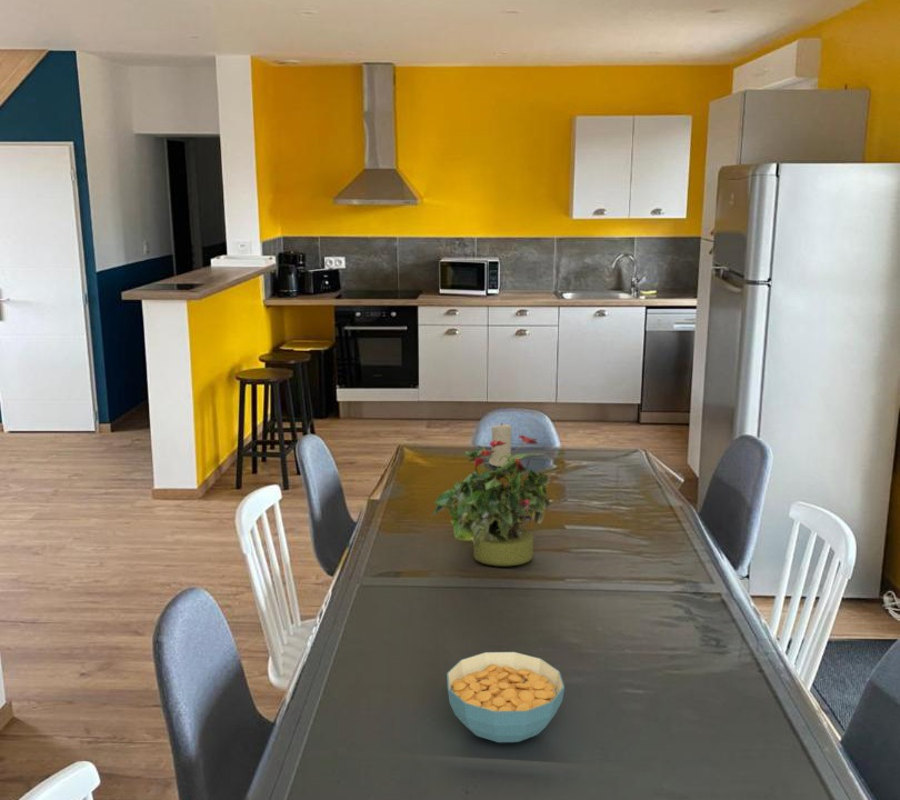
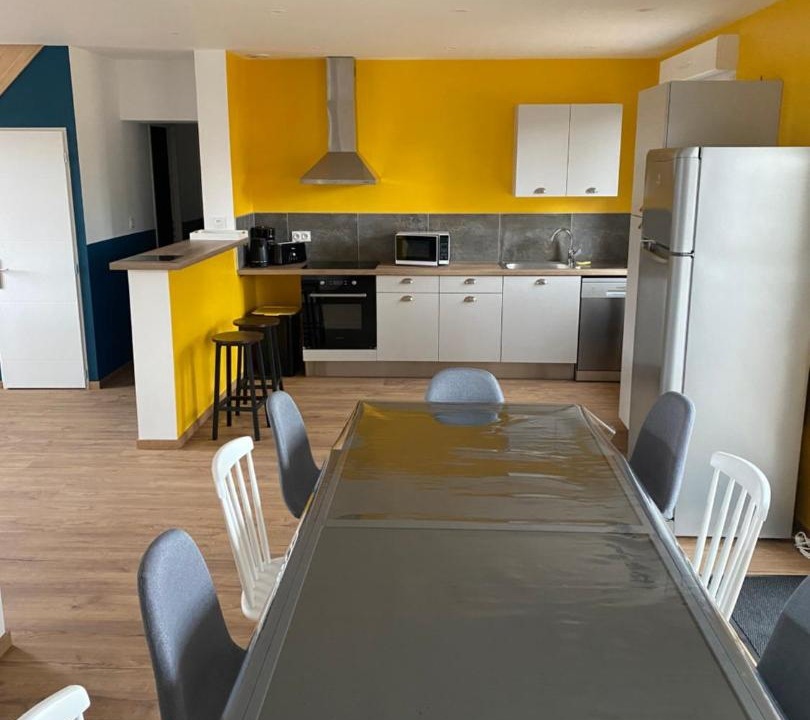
- cereal bowl (503, 706)
- candle (501, 441)
- potted plant (491, 497)
